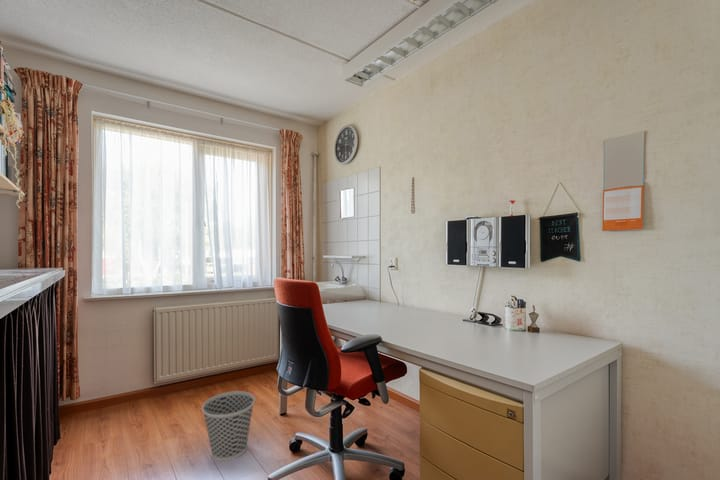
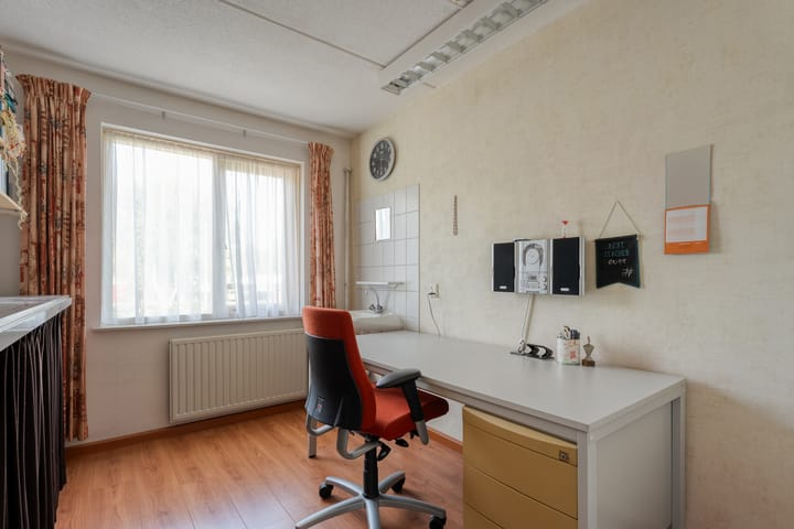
- wastebasket (229, 426)
